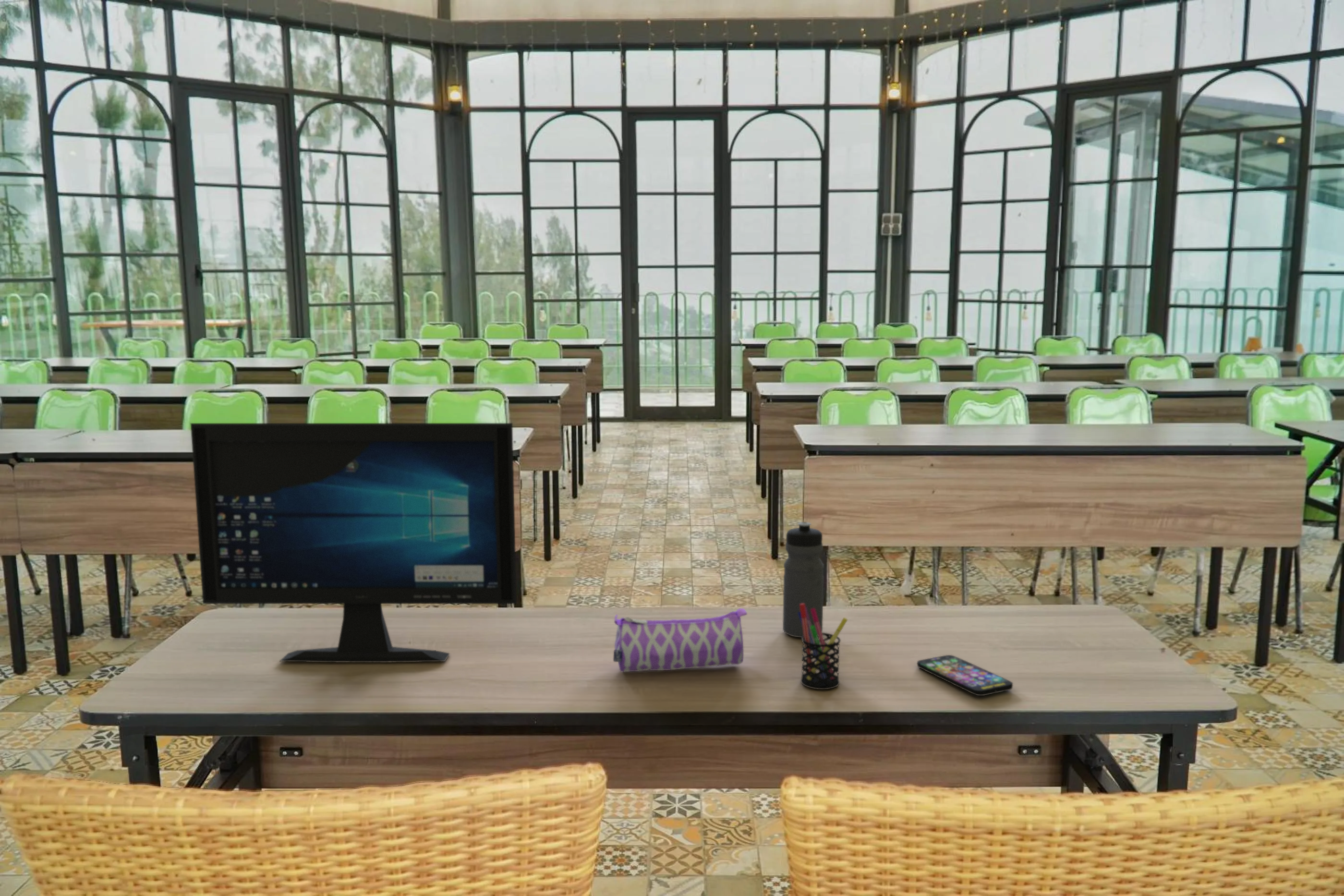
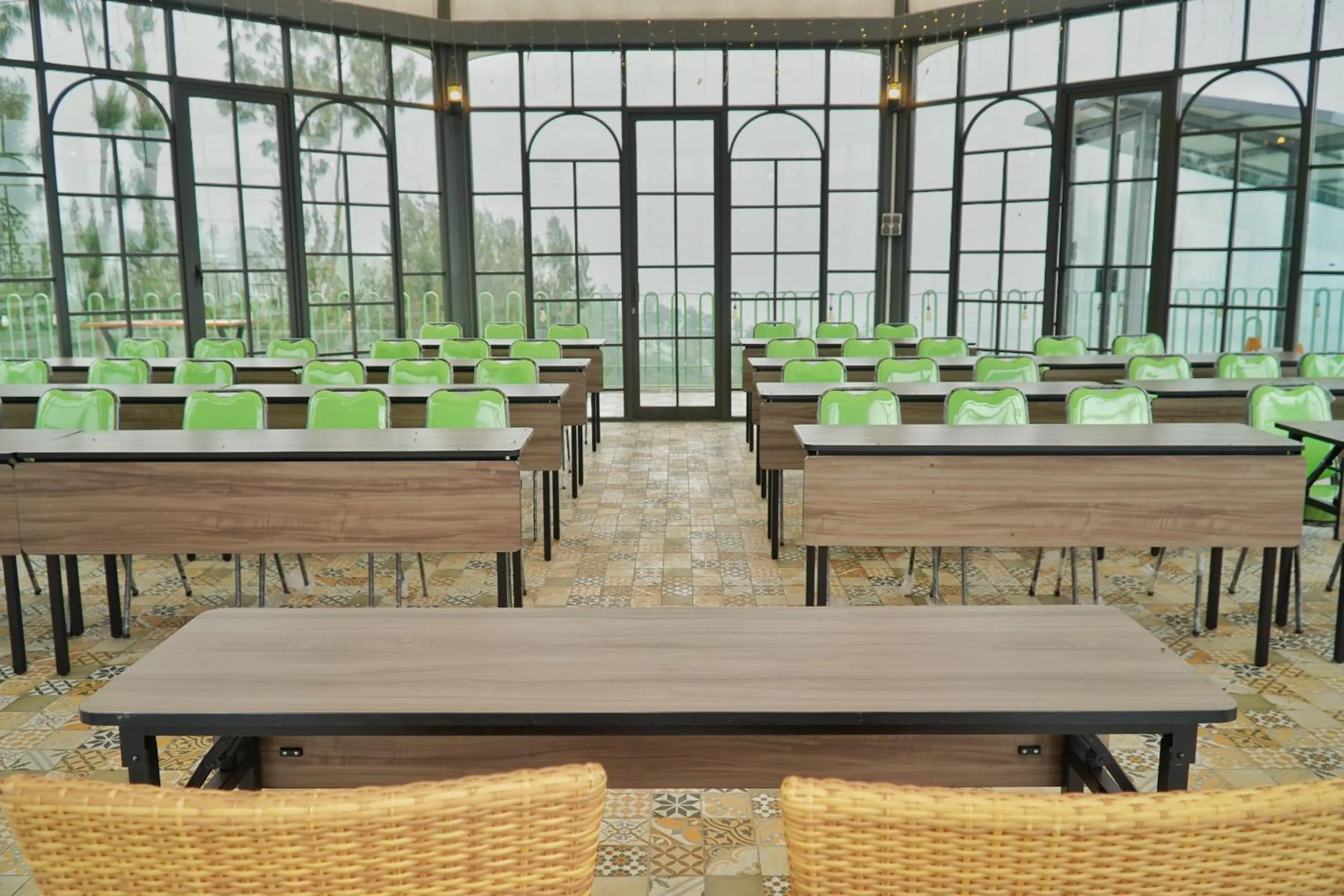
- smartphone (964, 675)
- pencil case (678, 639)
- pen holder (817, 645)
- water bottle (803, 578)
- computer monitor (365, 537)
